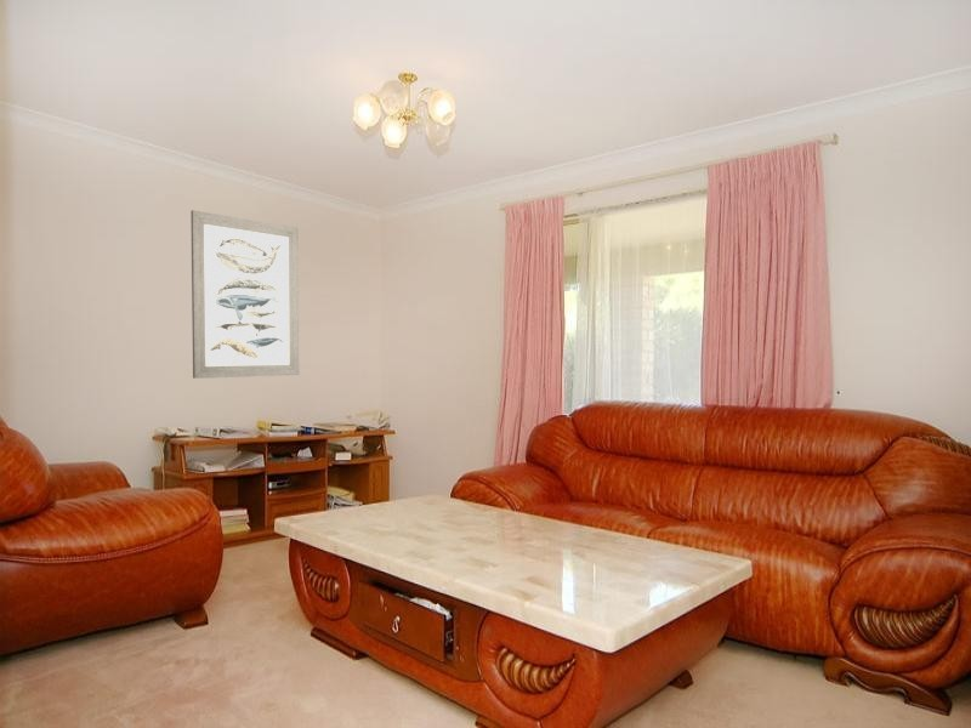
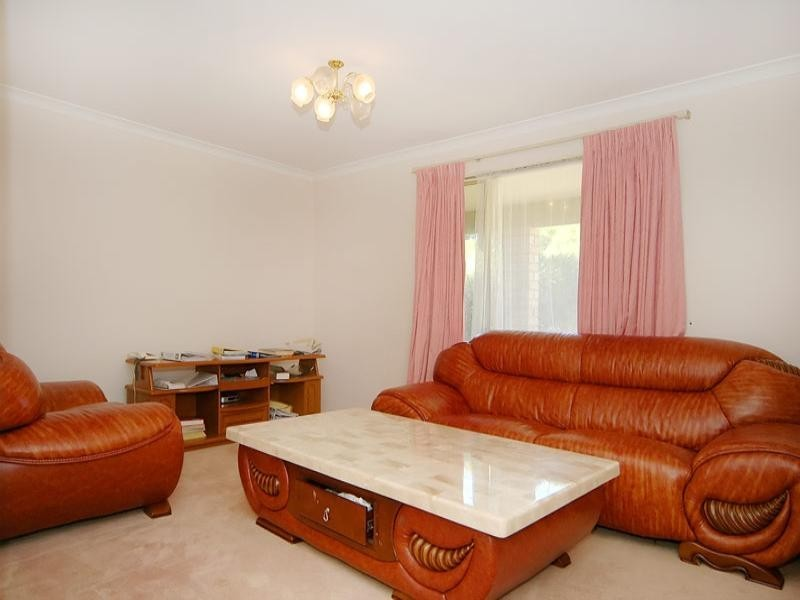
- wall art (248, 297)
